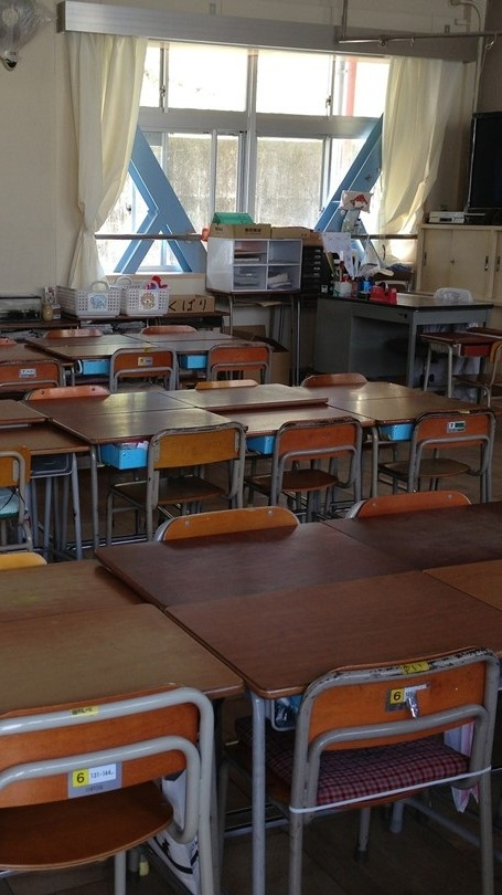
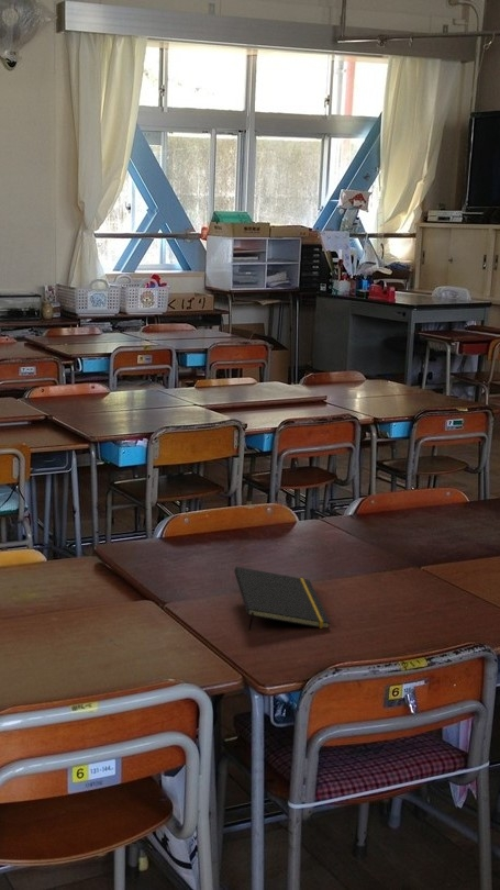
+ notepad (279, 597)
